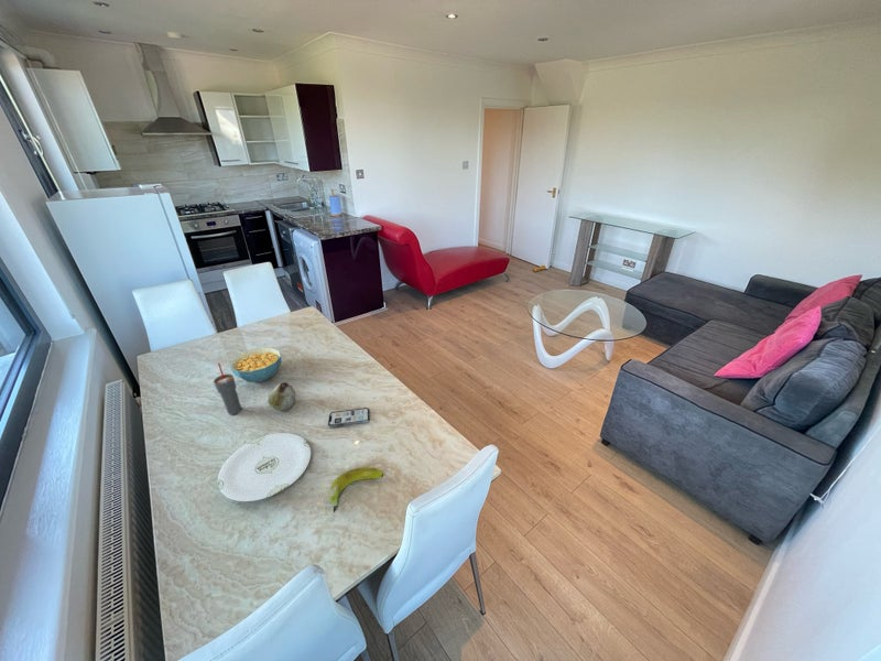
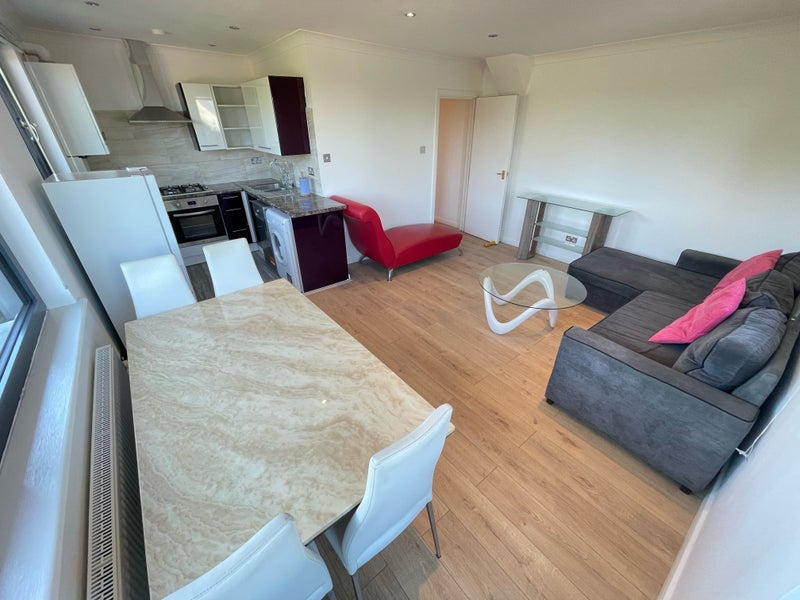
- fruit (281, 394)
- cup (227, 389)
- phone case (349, 416)
- cereal bowl (259, 368)
- banana (352, 481)
- plate (267, 465)
